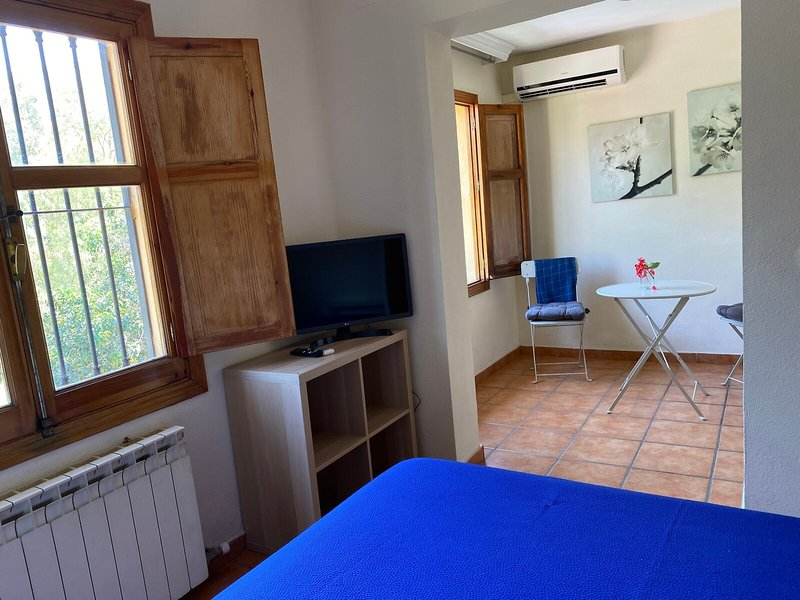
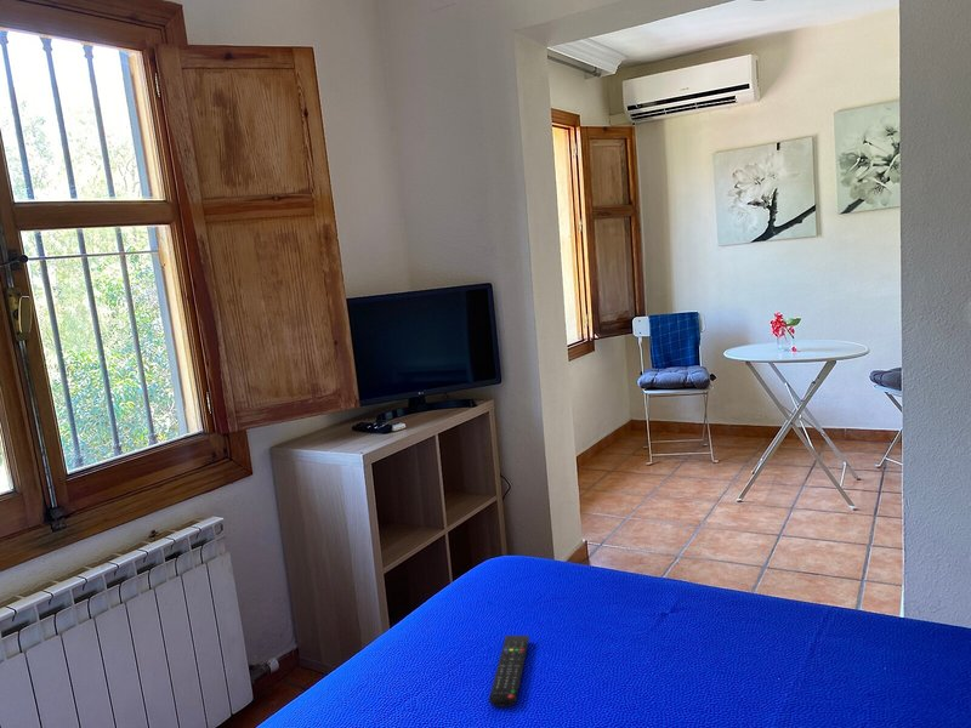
+ remote control (510, 669)
